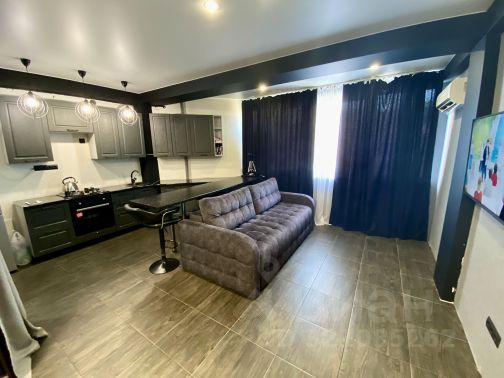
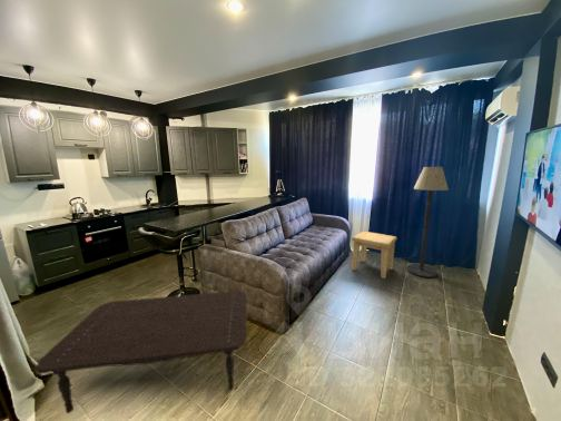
+ floor lamp (426, 221)
+ side table (375, 248)
+ coffee table (166, 342)
